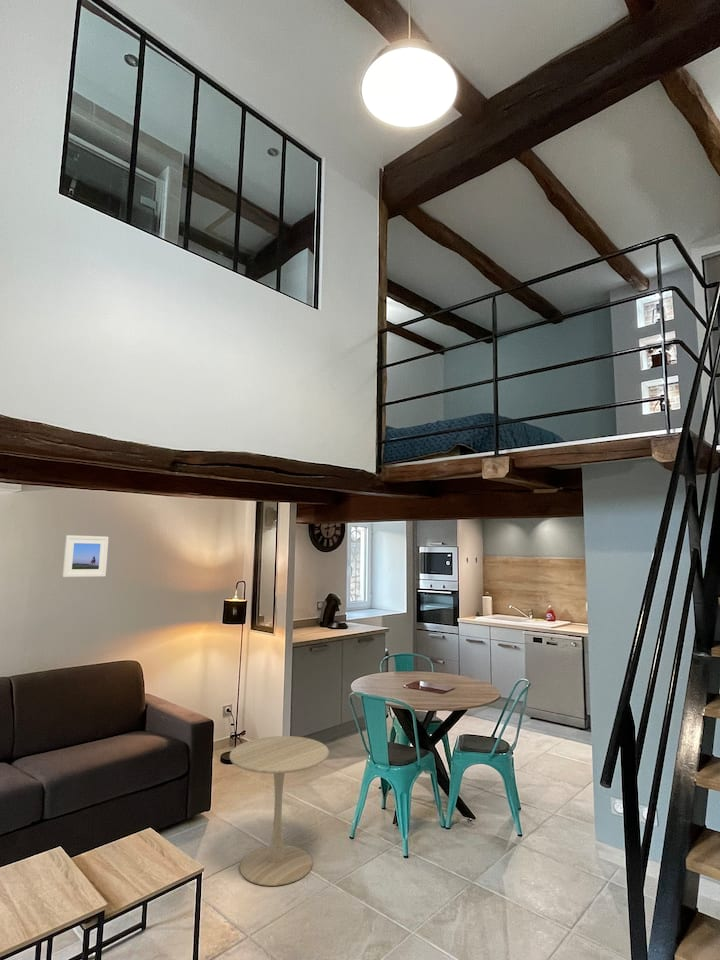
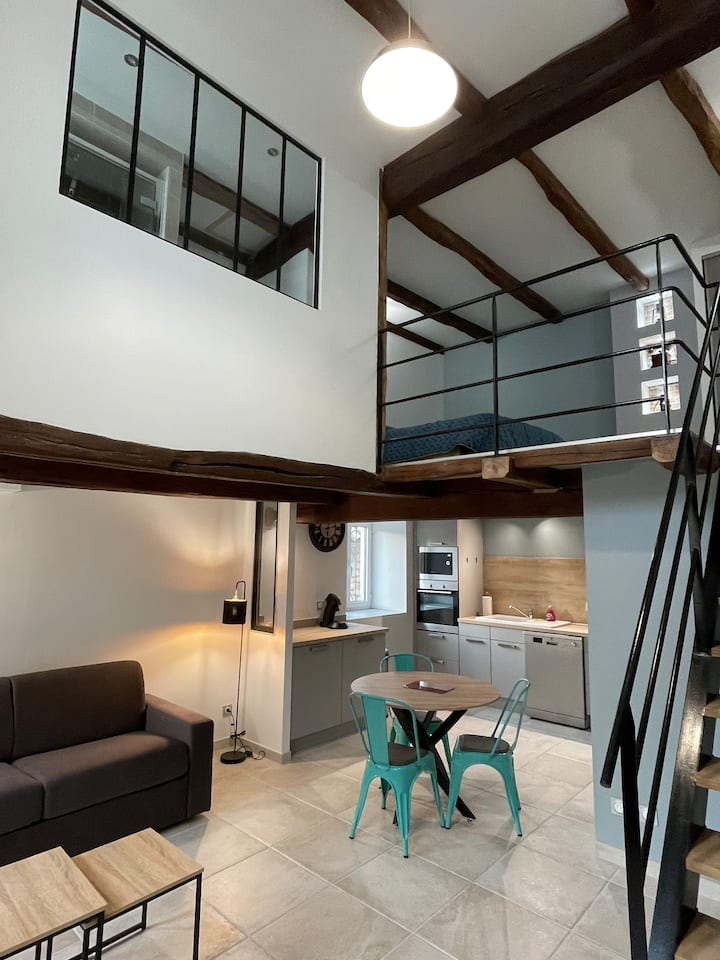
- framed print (86, 556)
- side table (278, 807)
